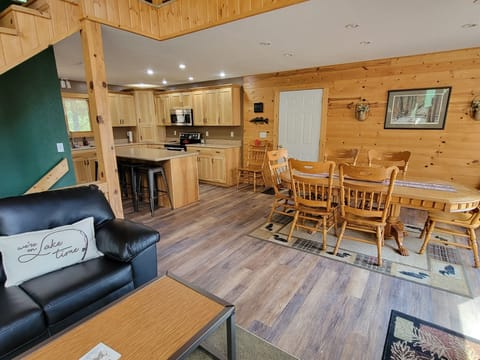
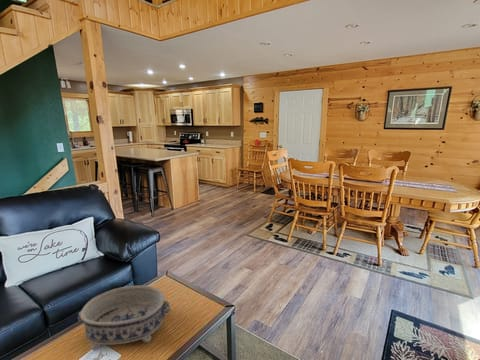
+ decorative bowl (125, 315)
